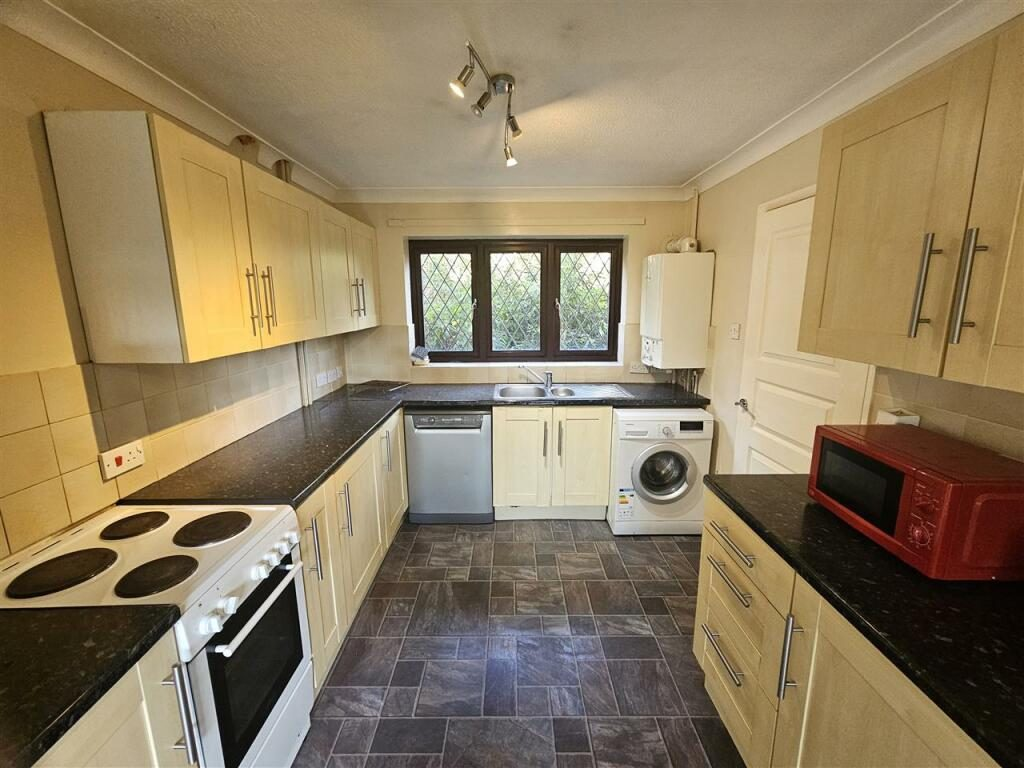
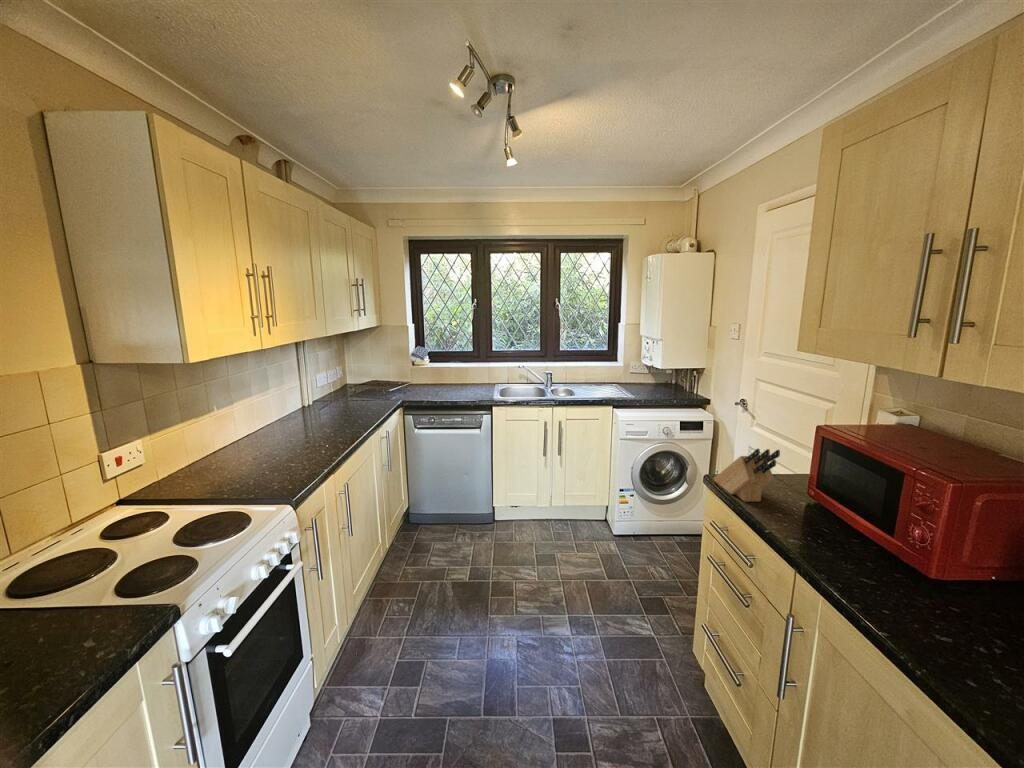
+ knife block (746, 467)
